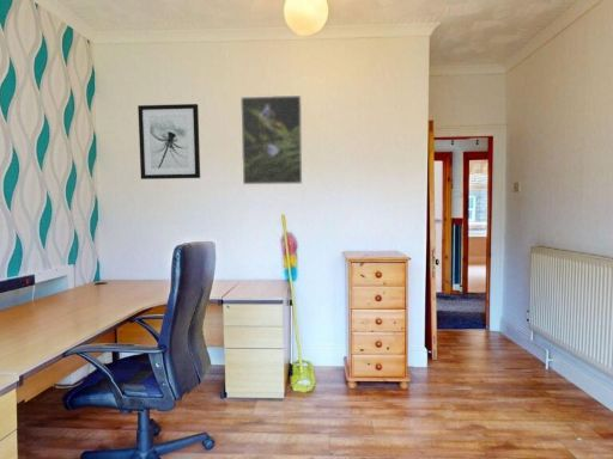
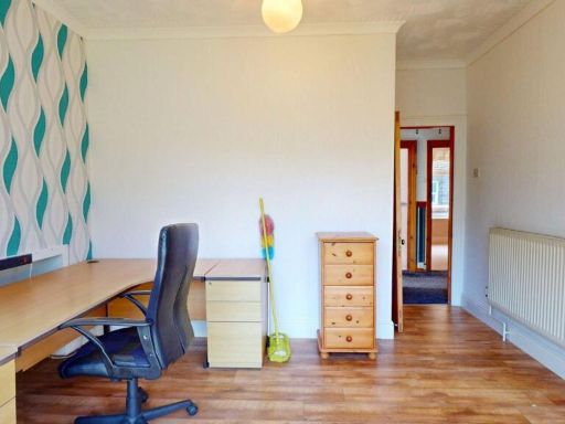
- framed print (272, 140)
- wall art (169, 141)
